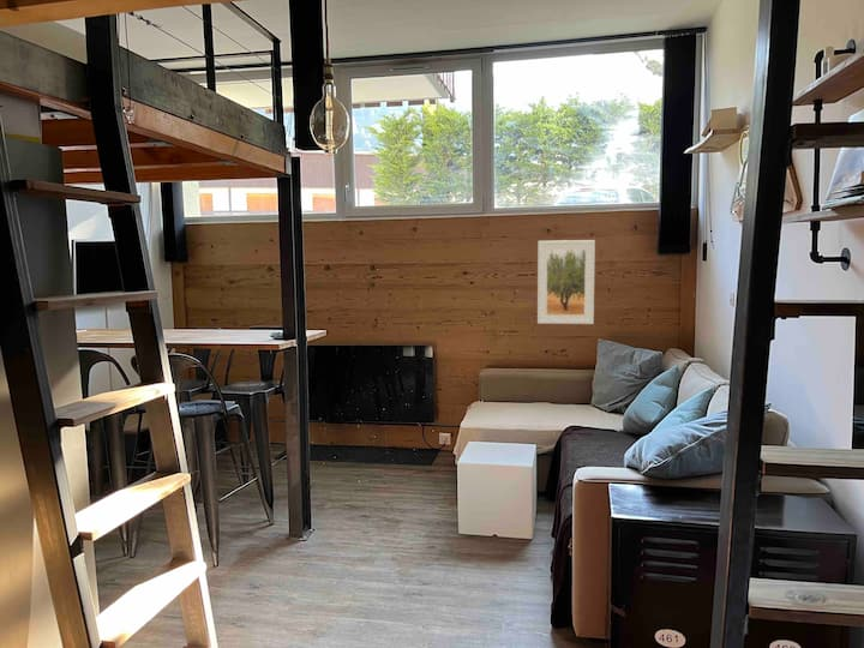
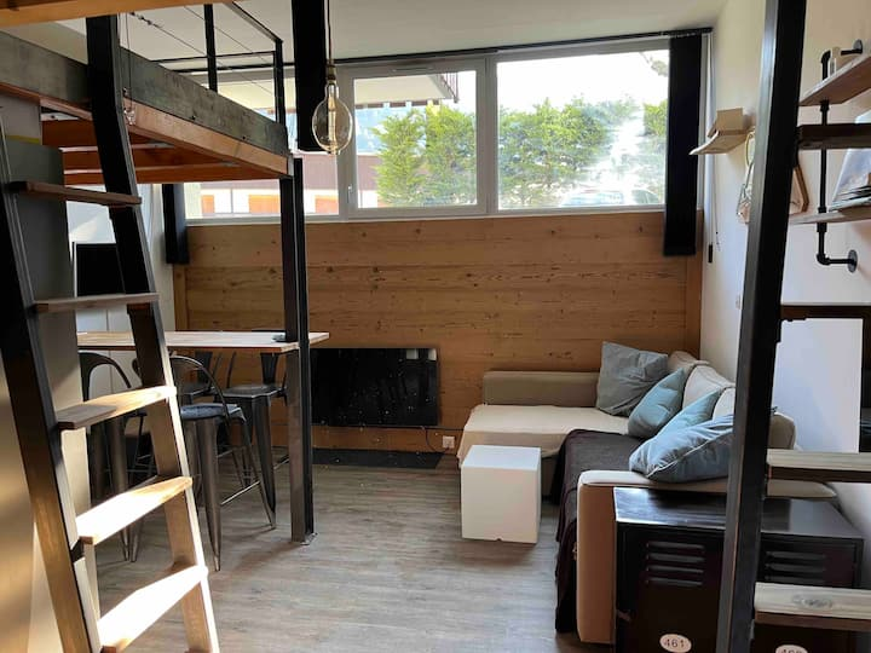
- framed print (565, 282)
